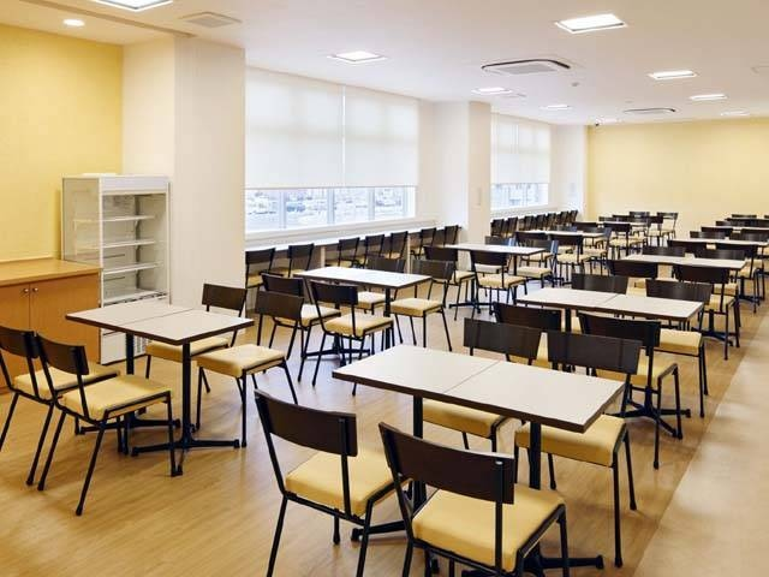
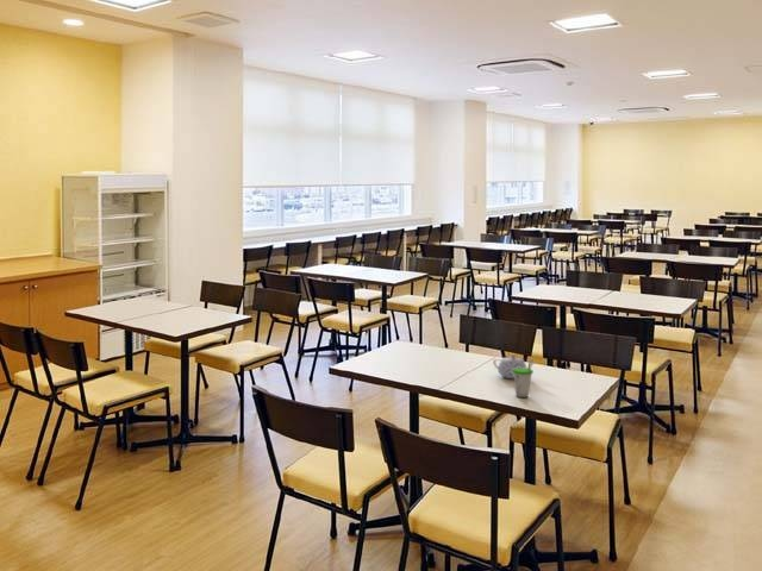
+ teapot (513, 365)
+ cup (521, 377)
